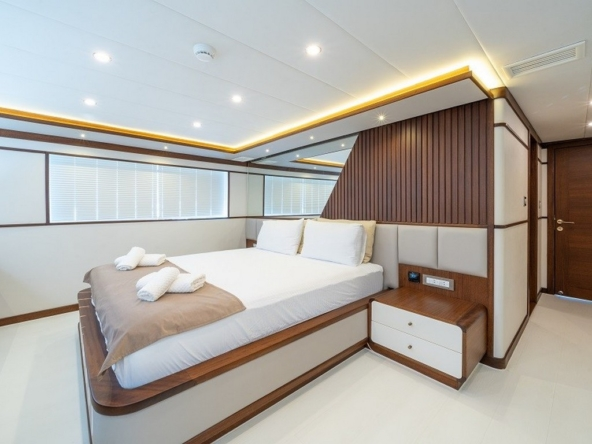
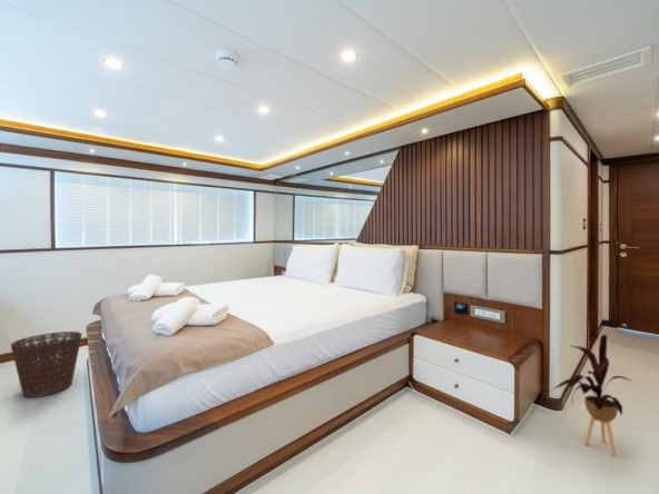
+ basket (48, 363)
+ house plant (591, 387)
